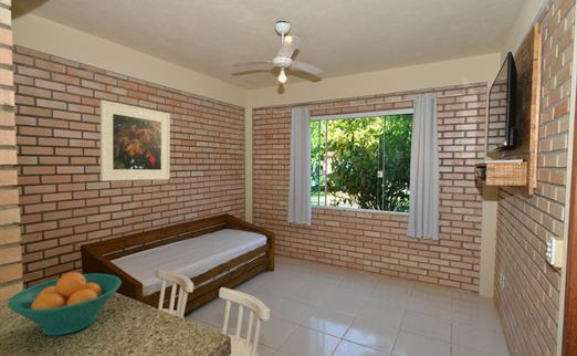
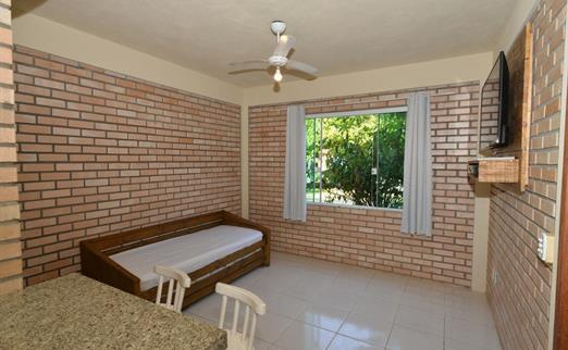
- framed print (138, 144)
- fruit bowl (70, 299)
